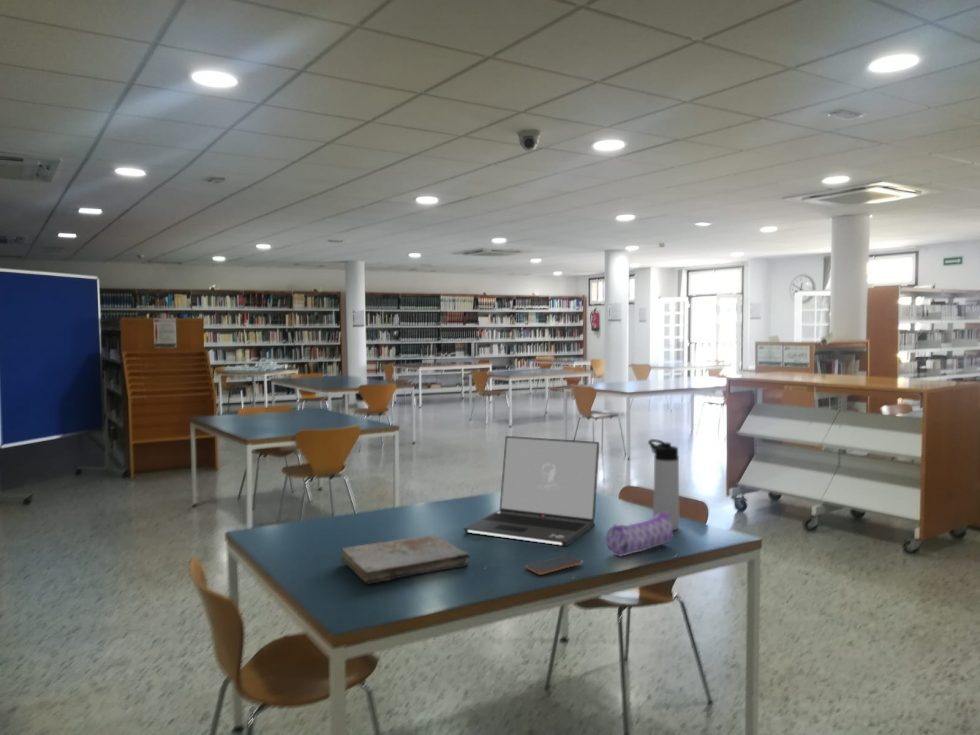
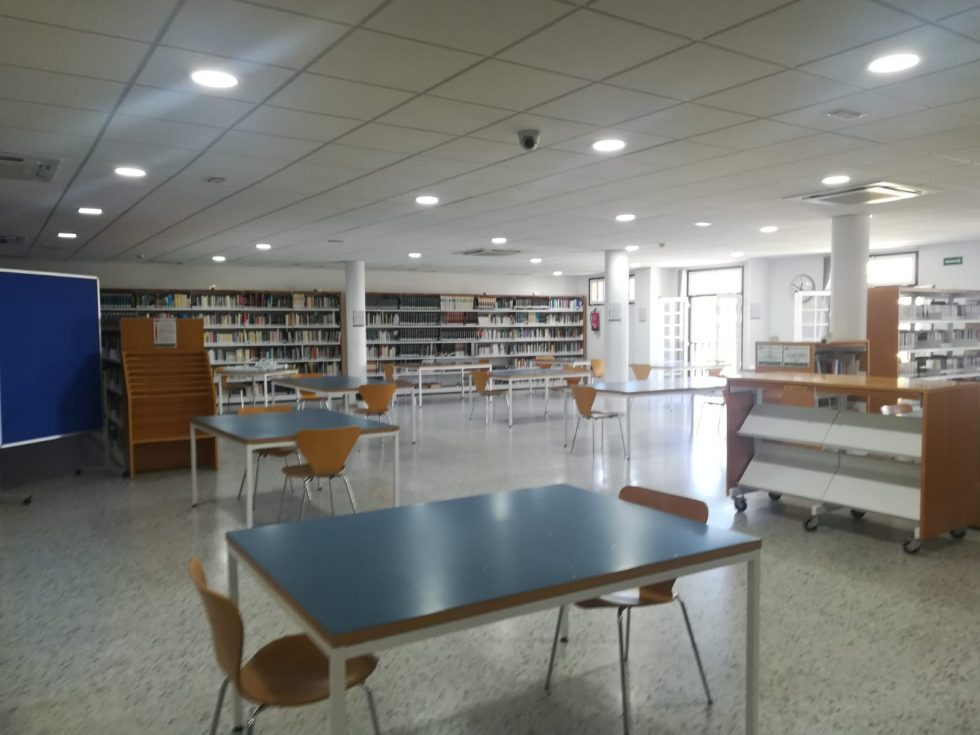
- book (404, 556)
- thermos bottle (662, 484)
- smartphone (554, 564)
- laptop (533, 486)
- pencil case (639, 533)
